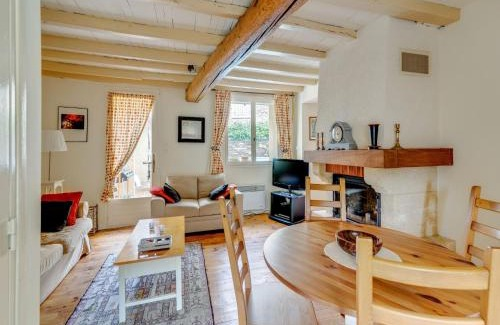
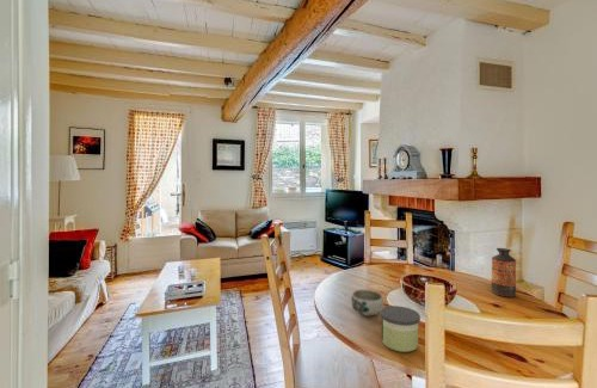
+ candle (399, 328)
+ bowl (367, 303)
+ bottle (503, 271)
